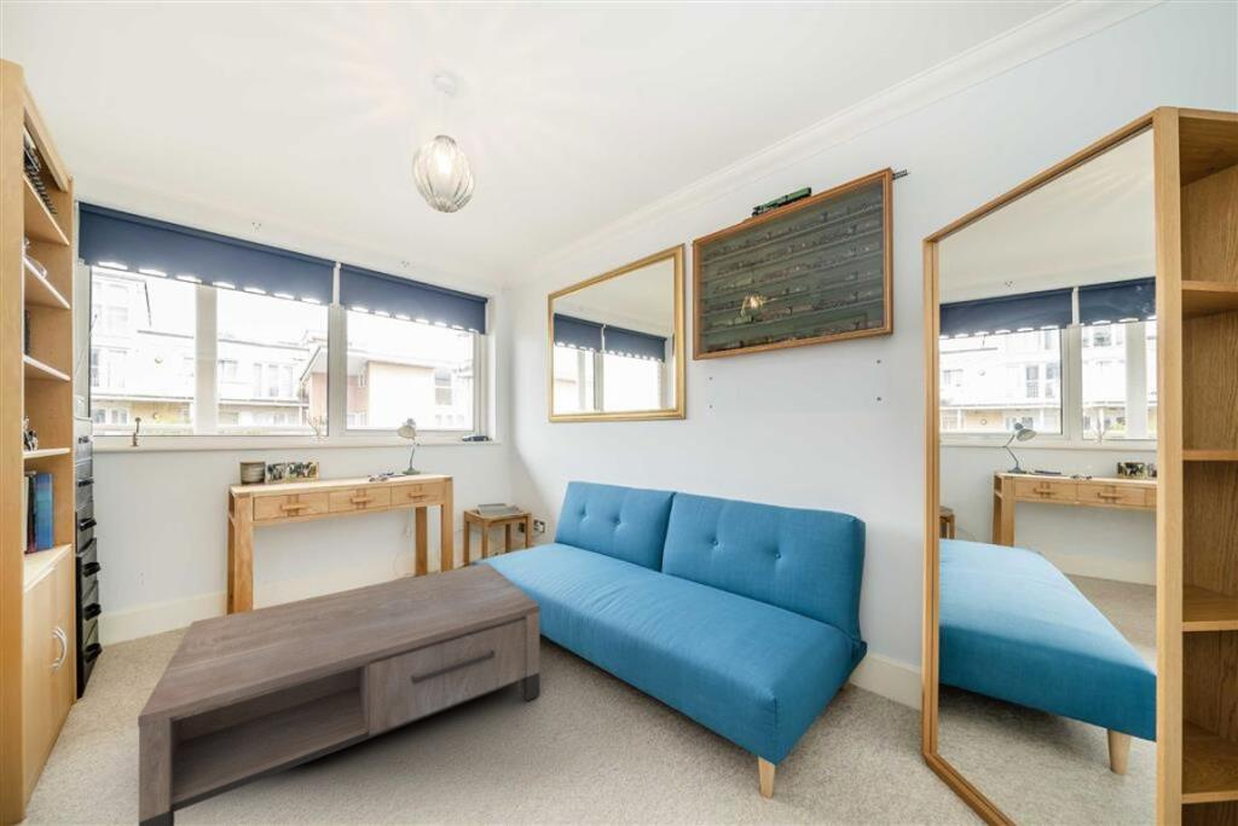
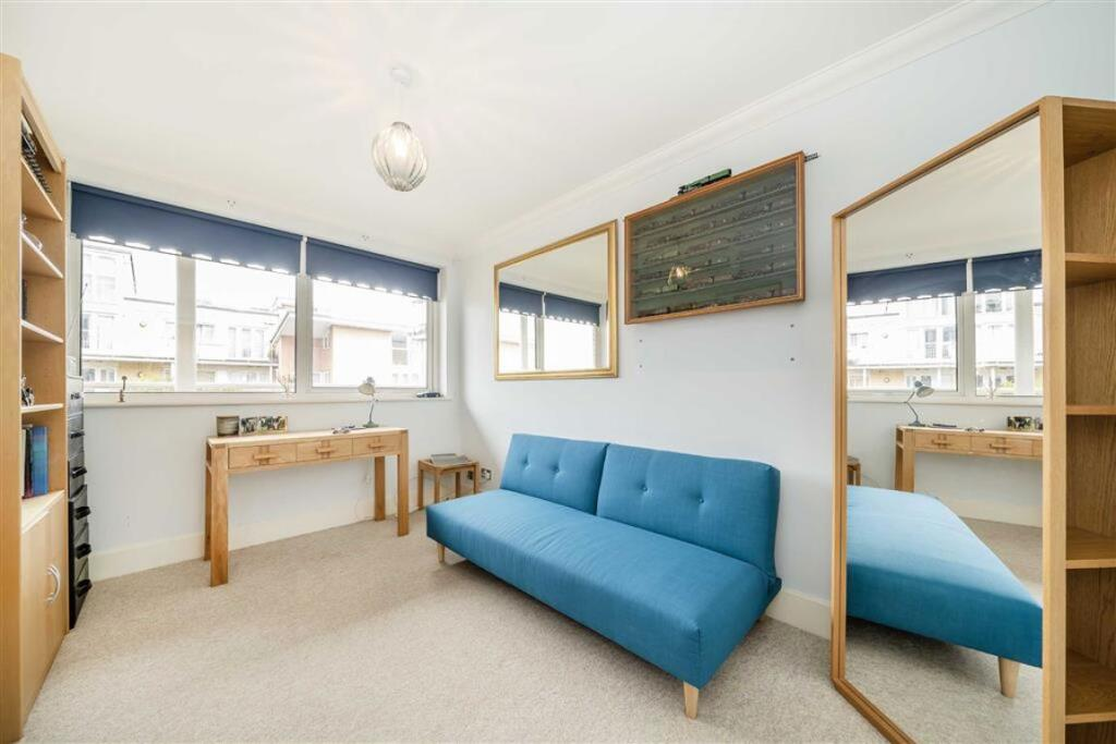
- coffee table (372, 659)
